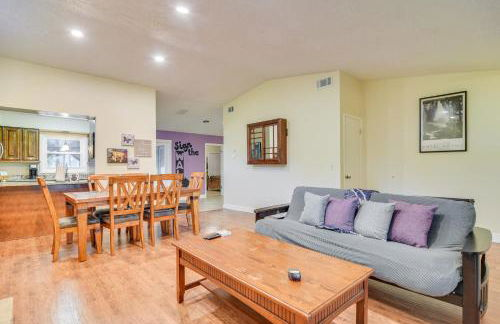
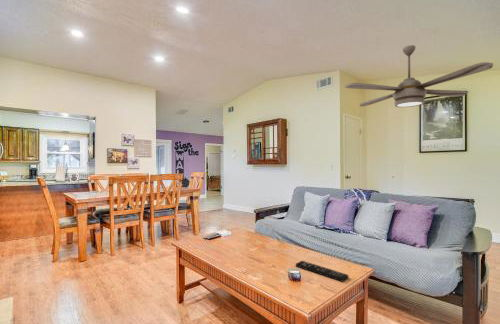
+ remote control (320, 269)
+ ceiling fan (409, 76)
